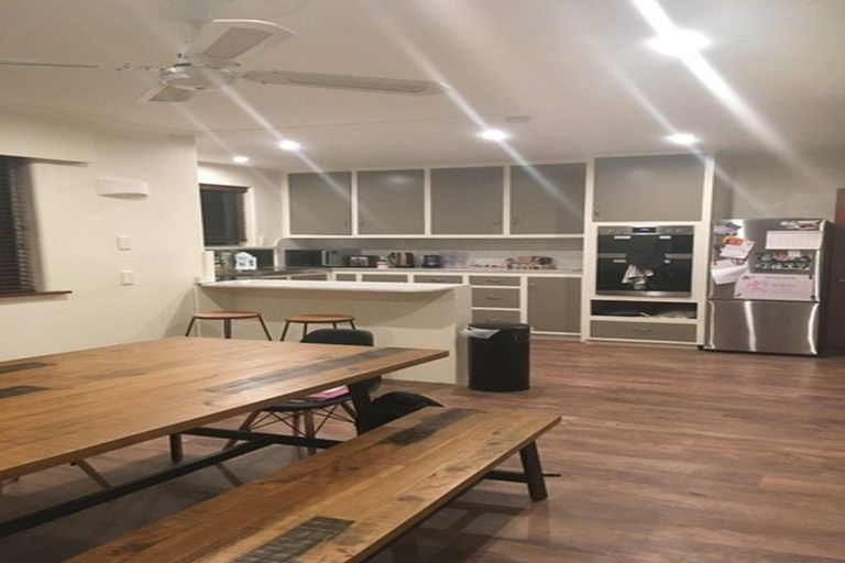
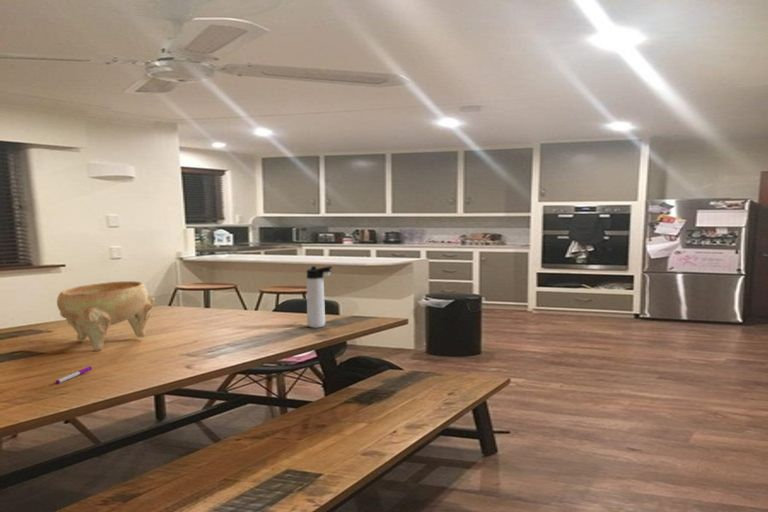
+ decorative bowl (104, 313)
+ thermos bottle (319, 296)
+ pen (74, 374)
